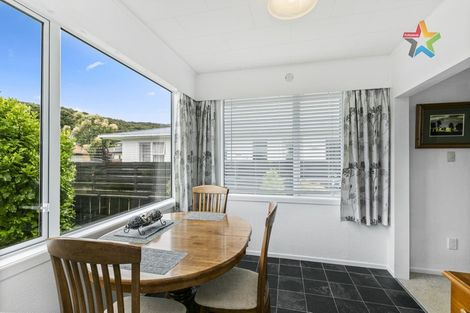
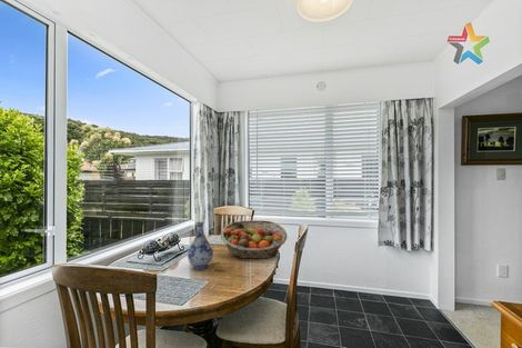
+ fruit basket (253, 238)
+ vase (200, 243)
